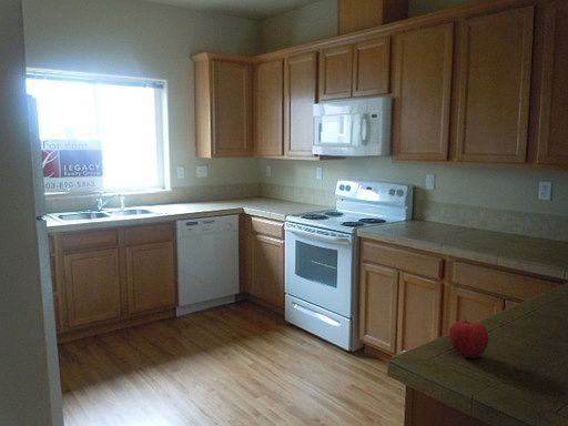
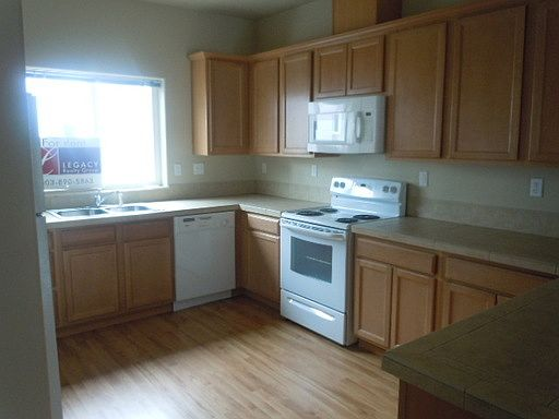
- fruit (468, 336)
